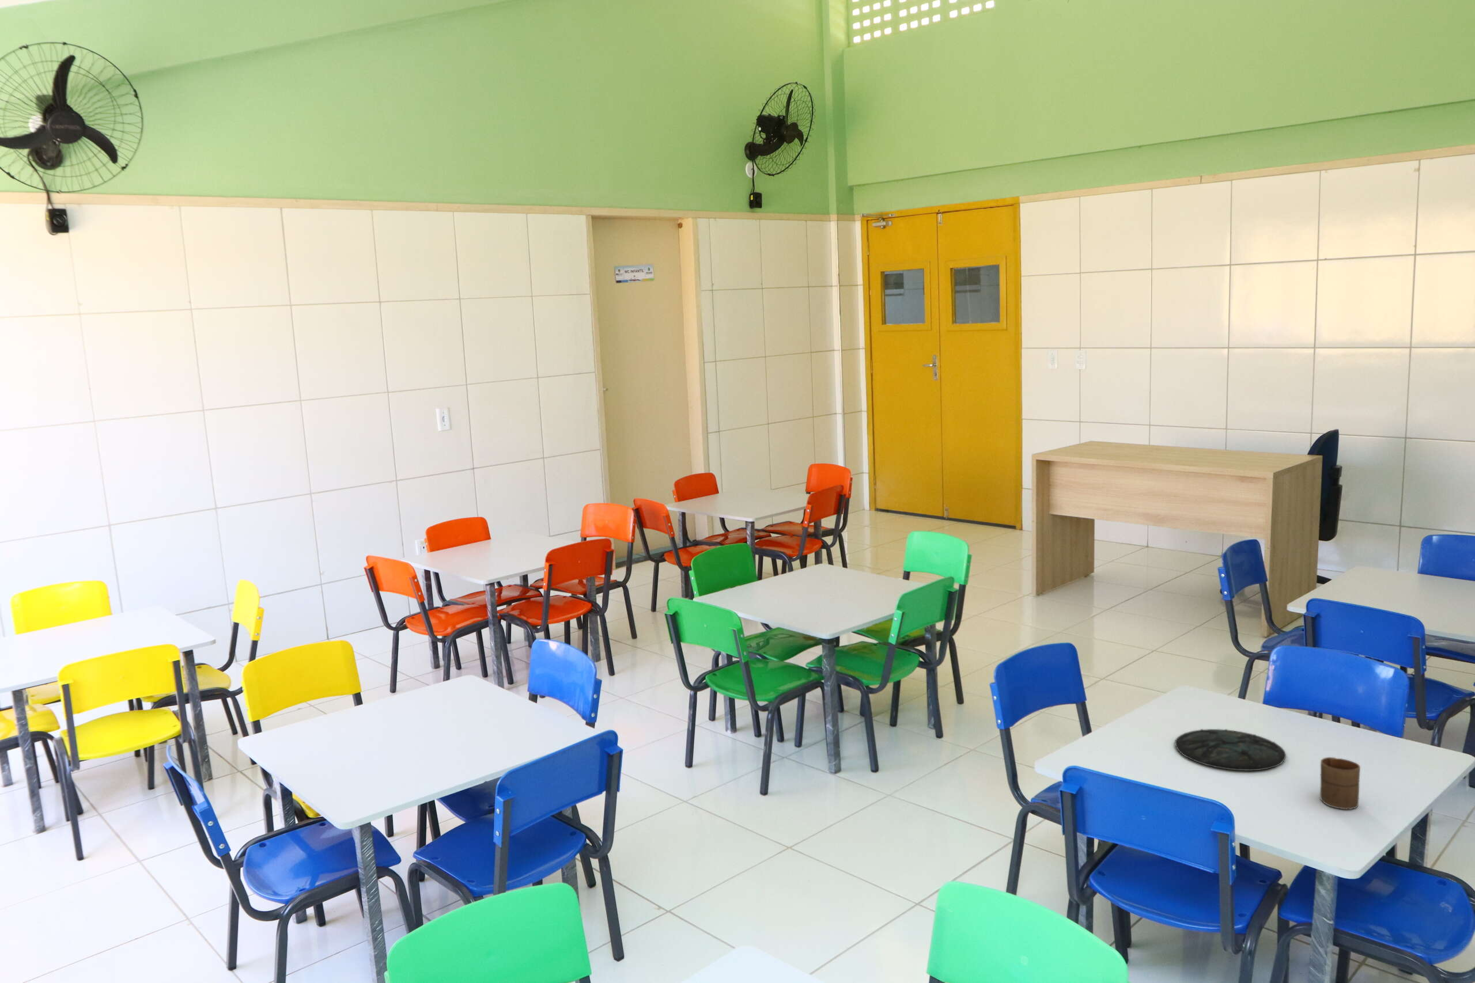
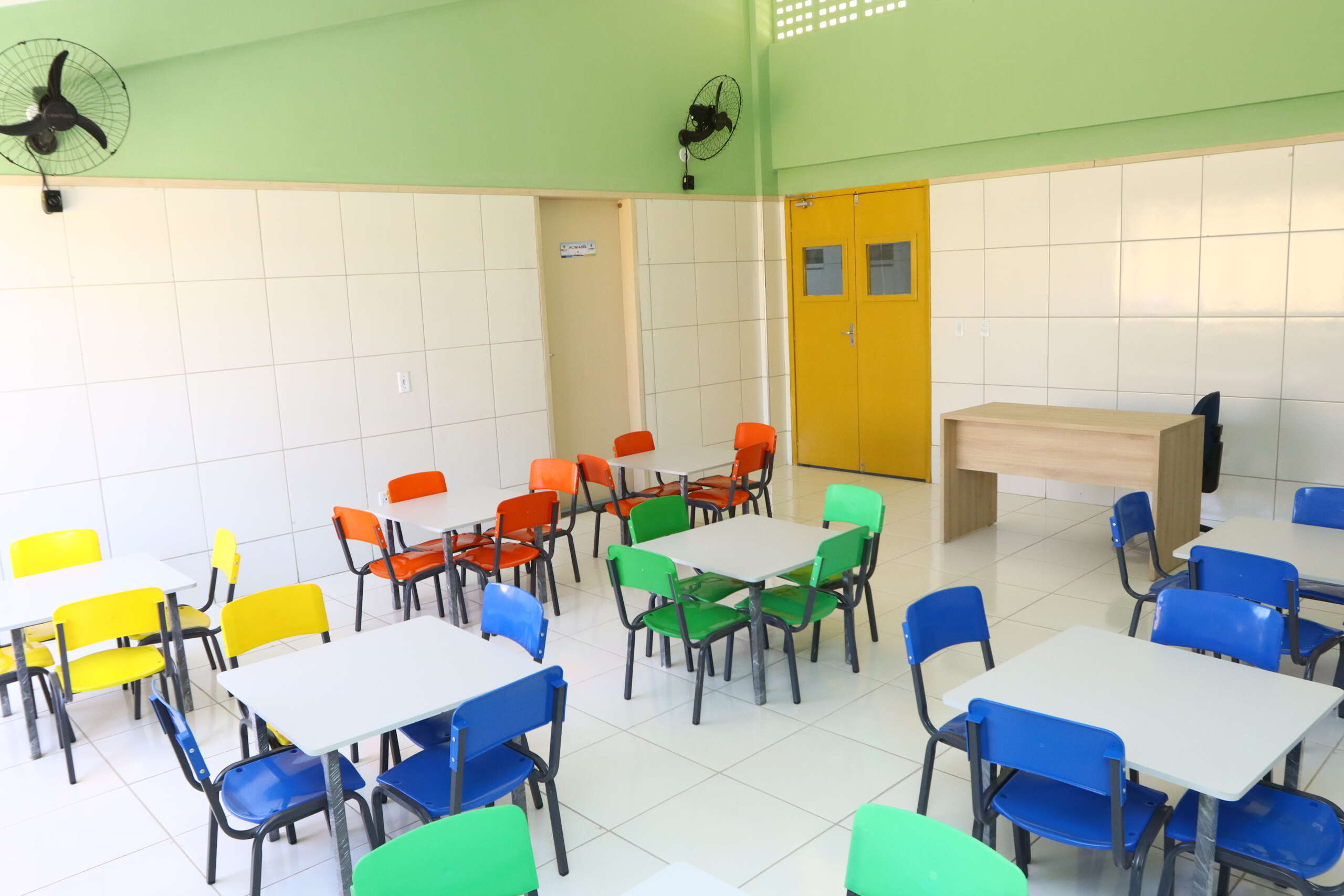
- cup (1339, 782)
- plate (1229, 744)
